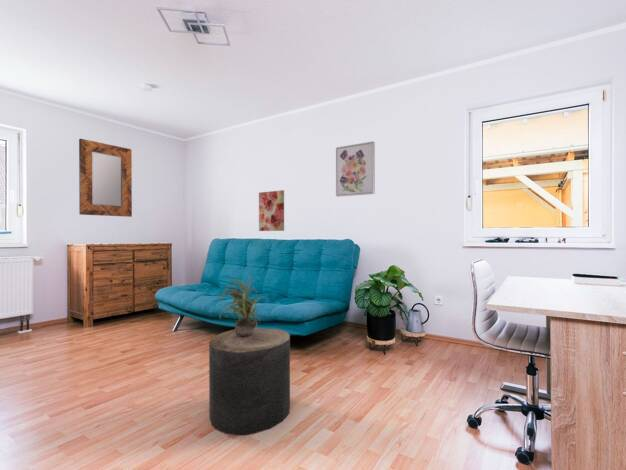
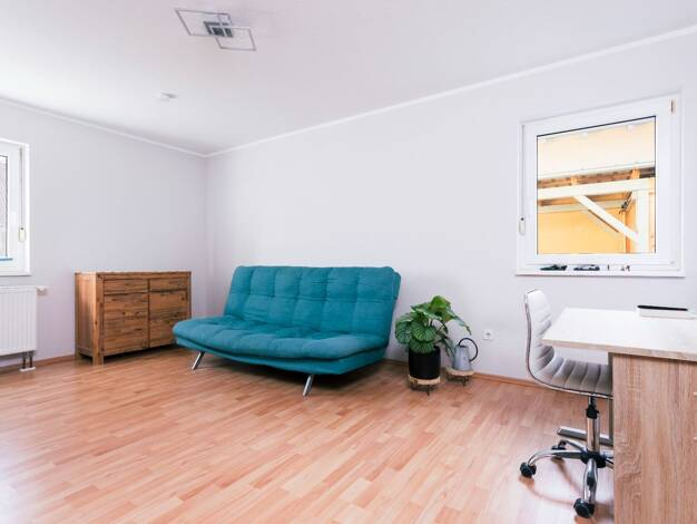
- potted plant (240, 304)
- stool (250, 374)
- home mirror (107, 180)
- wall art (354, 170)
- wall art (271, 211)
